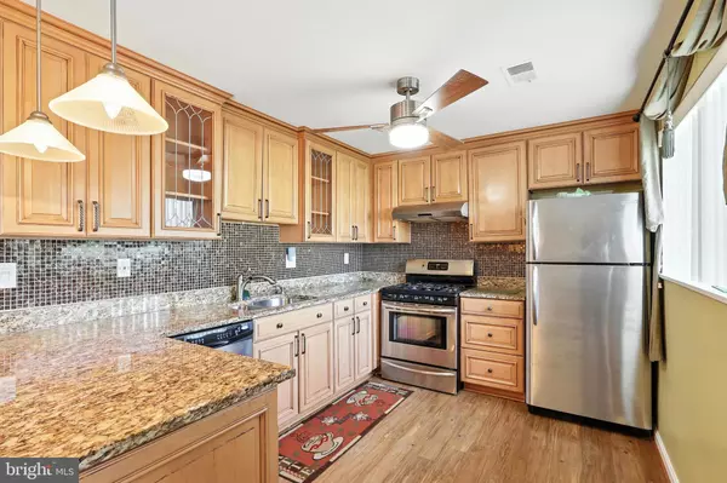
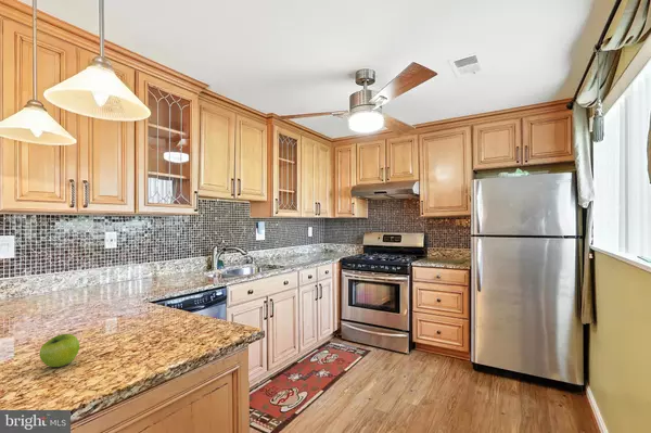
+ fruit (60, 349)
